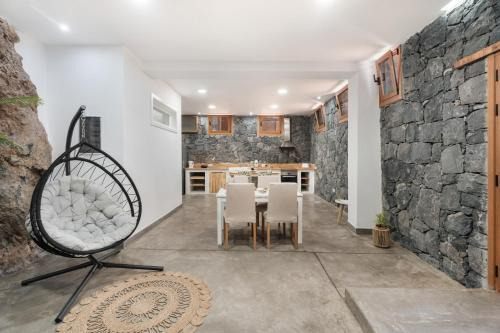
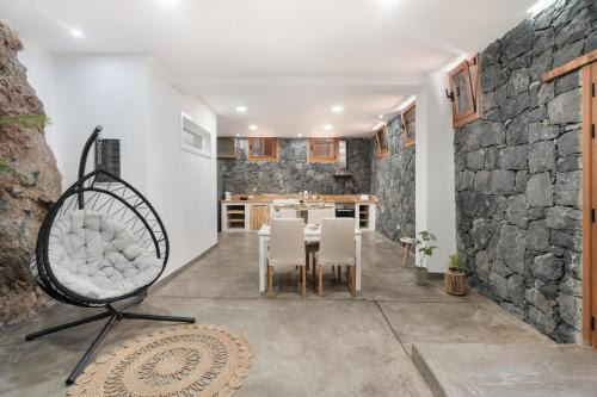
+ house plant (424, 256)
